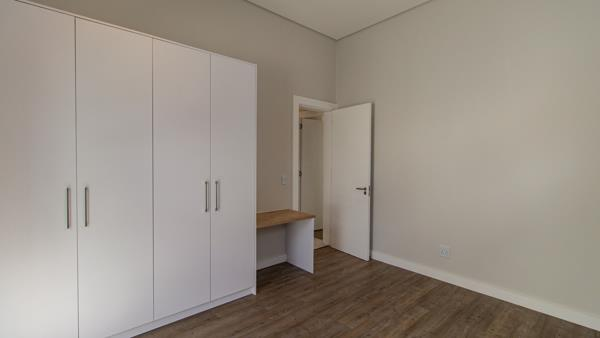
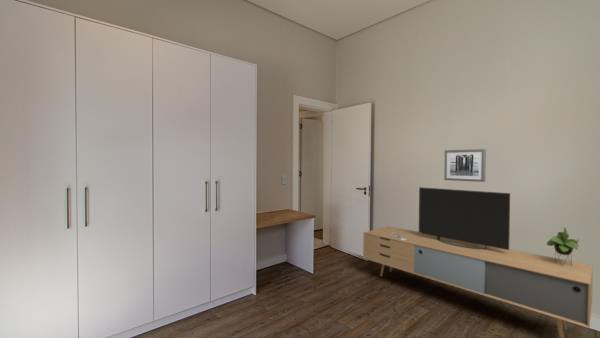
+ media console (457, 243)
+ wall art (464, 165)
